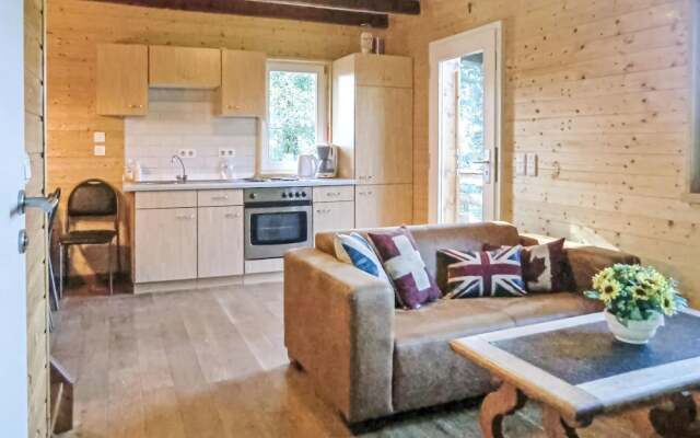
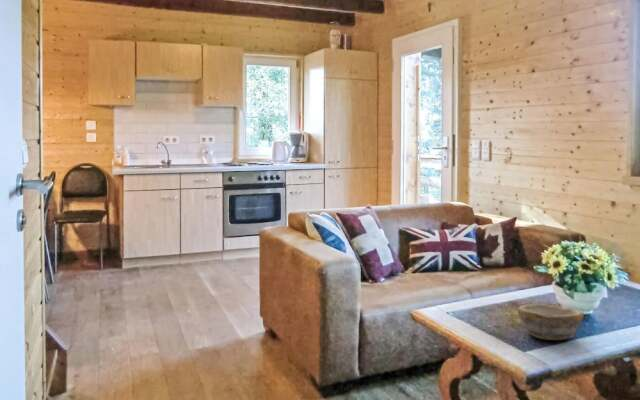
+ bowl (549, 322)
